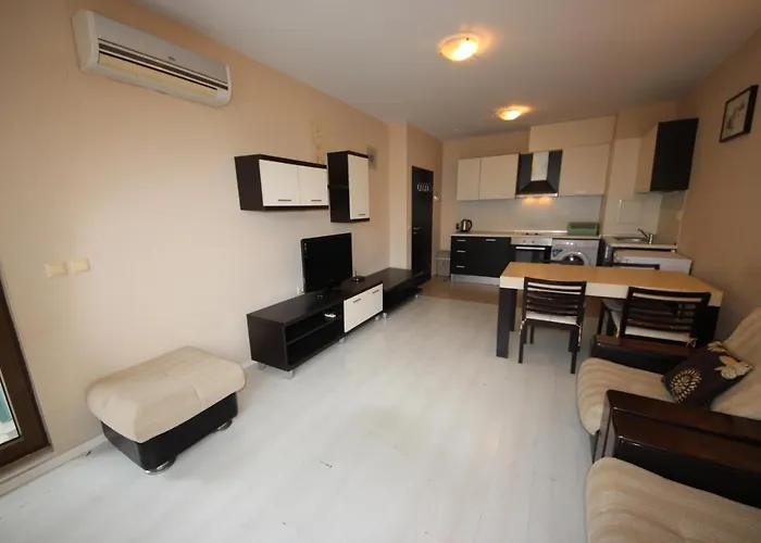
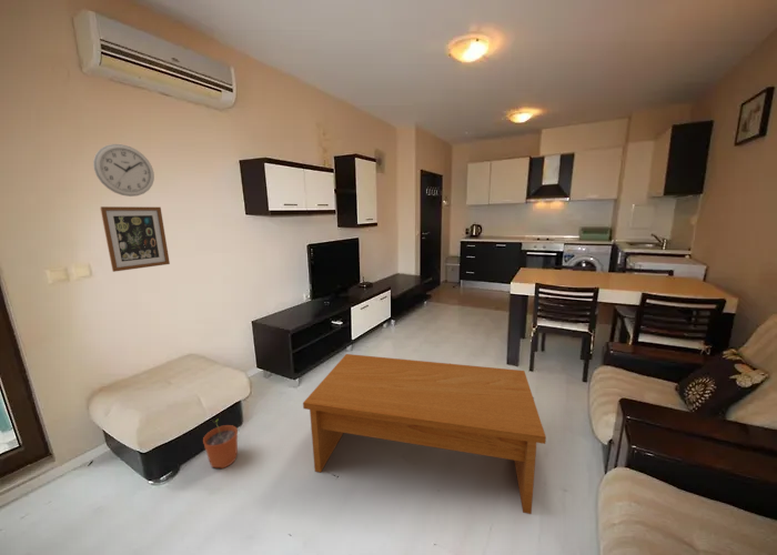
+ plant pot (221, 441)
+ wall clock (125, 170)
+ coffee table (422, 417)
+ wall art (138, 238)
